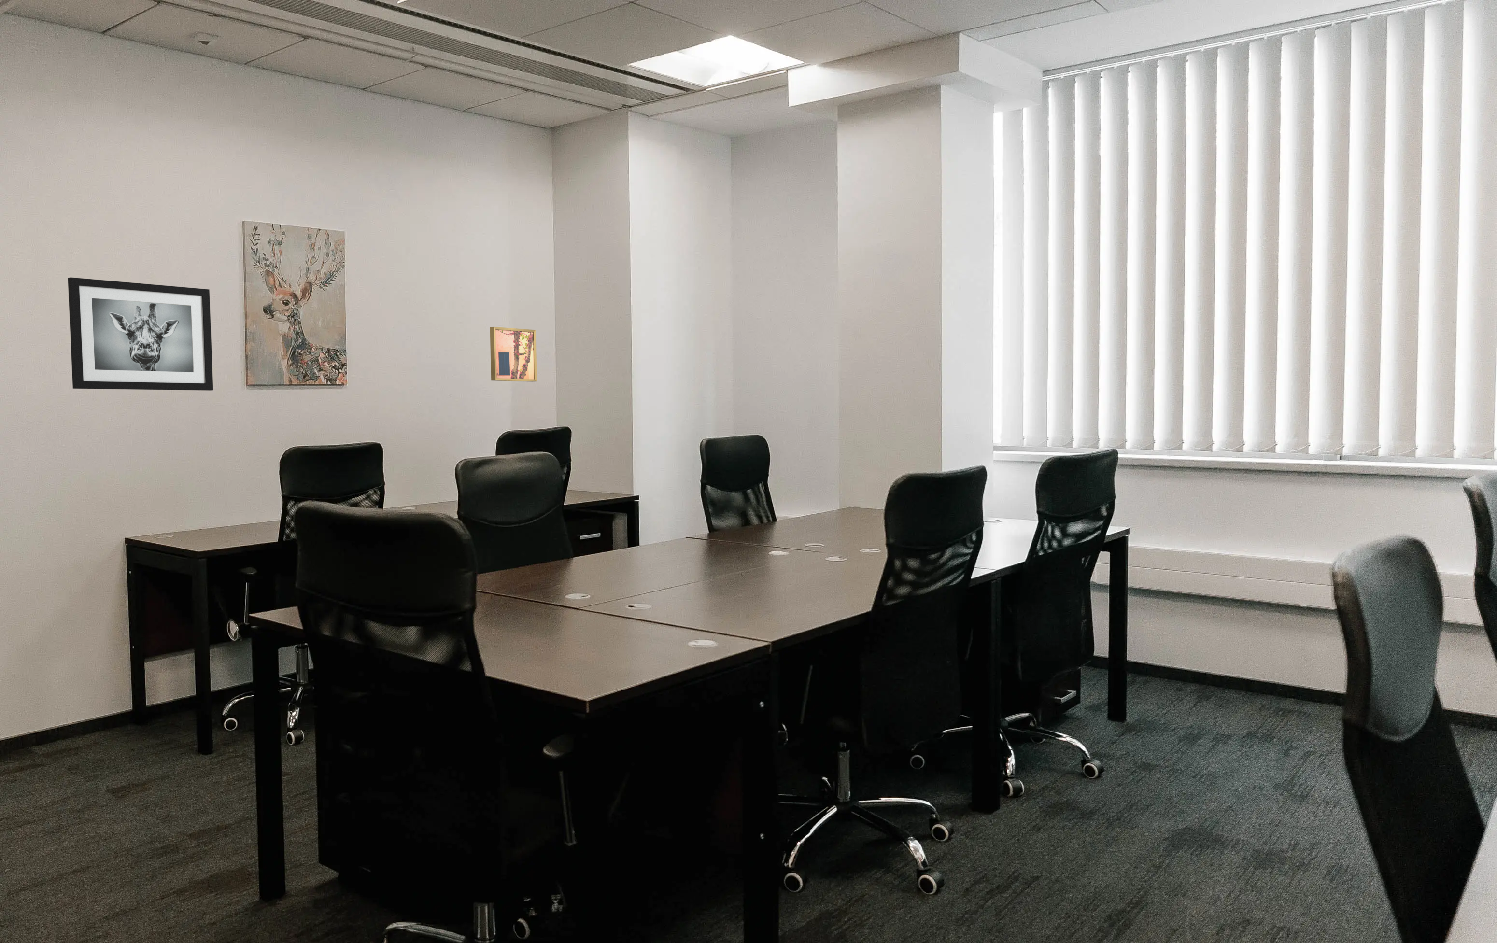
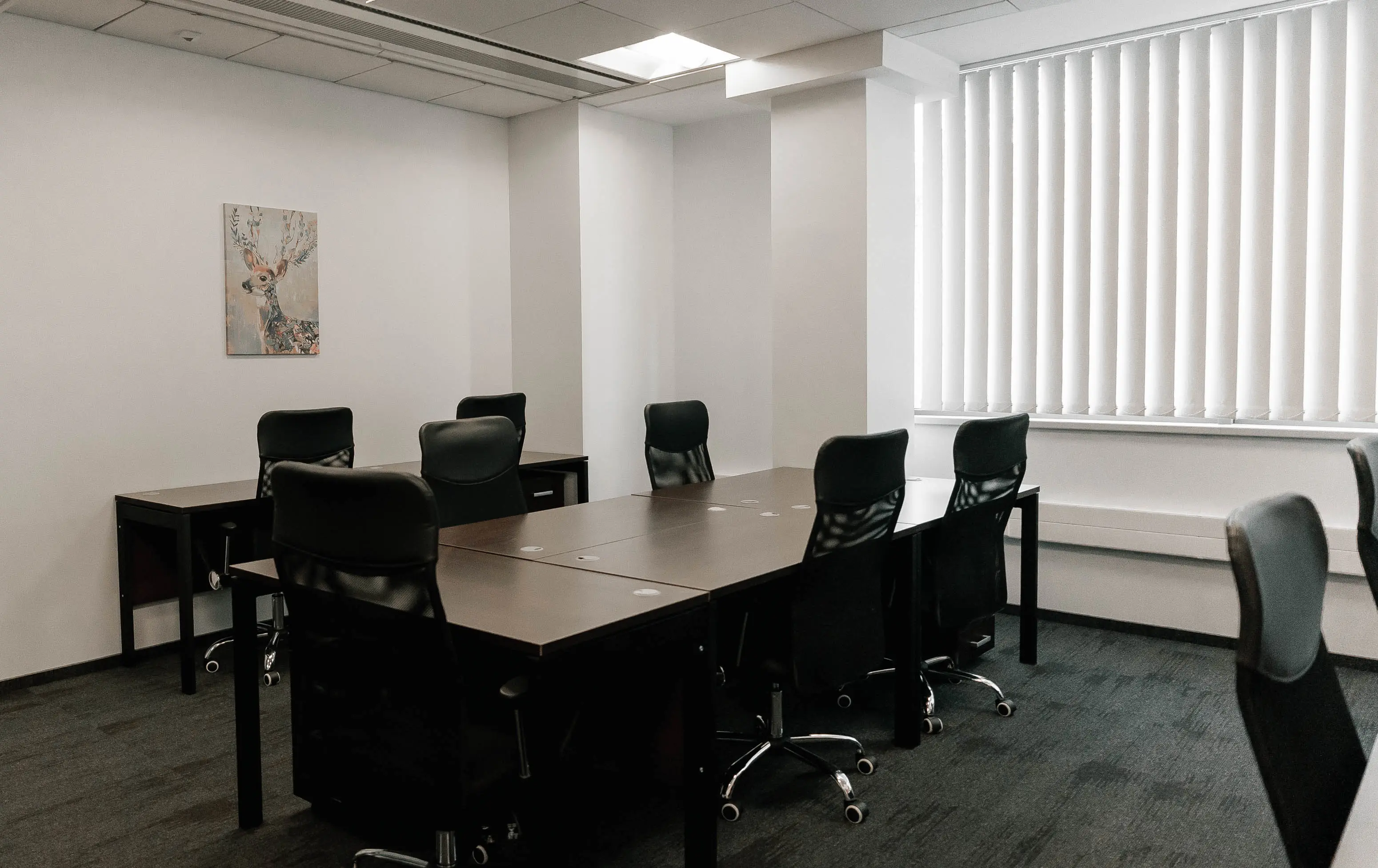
- wall art (143, 337)
- wall art (514, 354)
